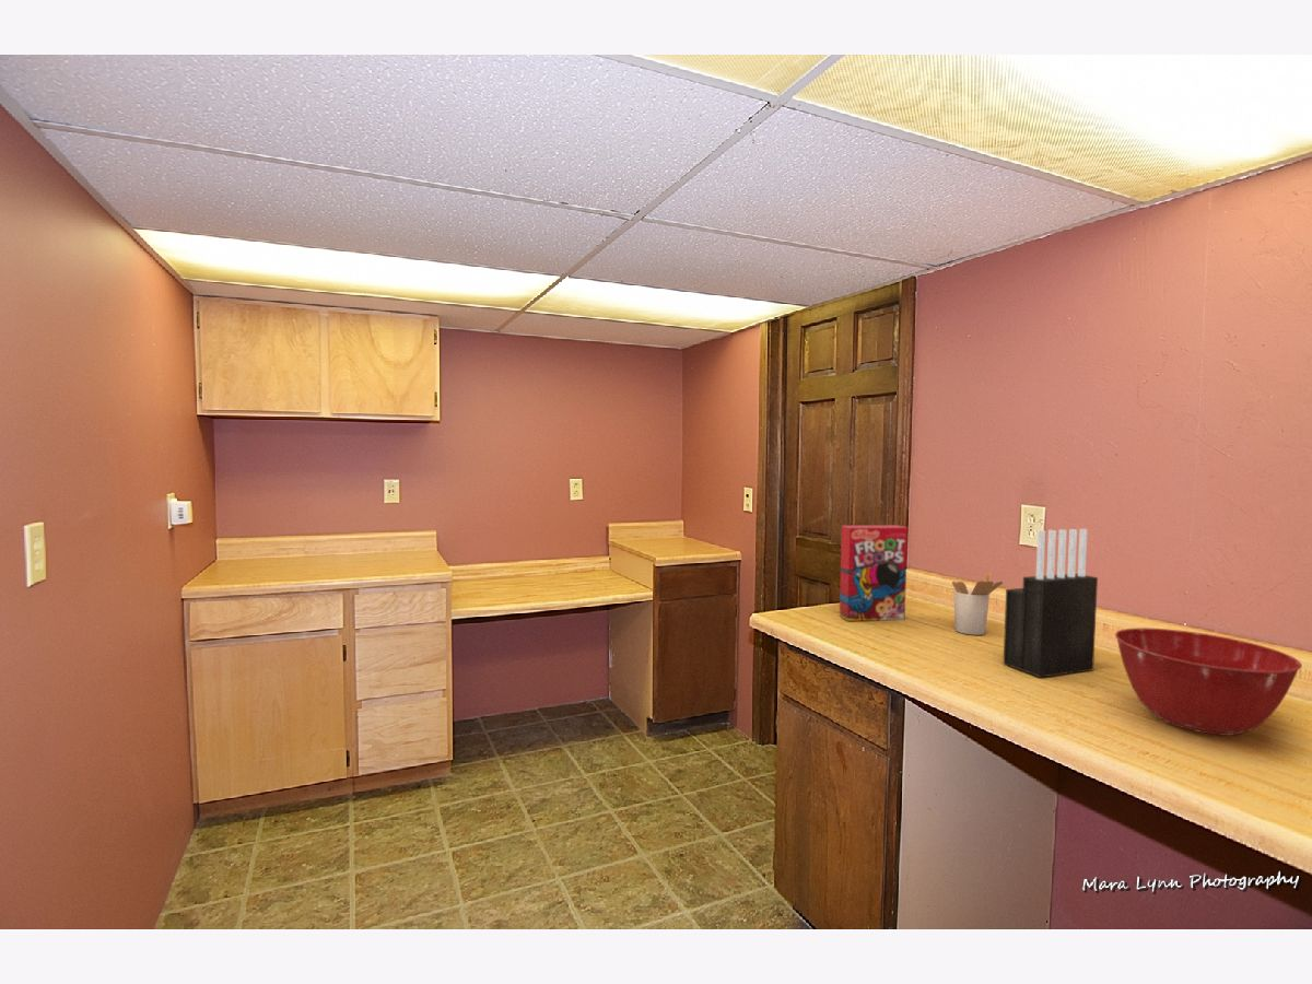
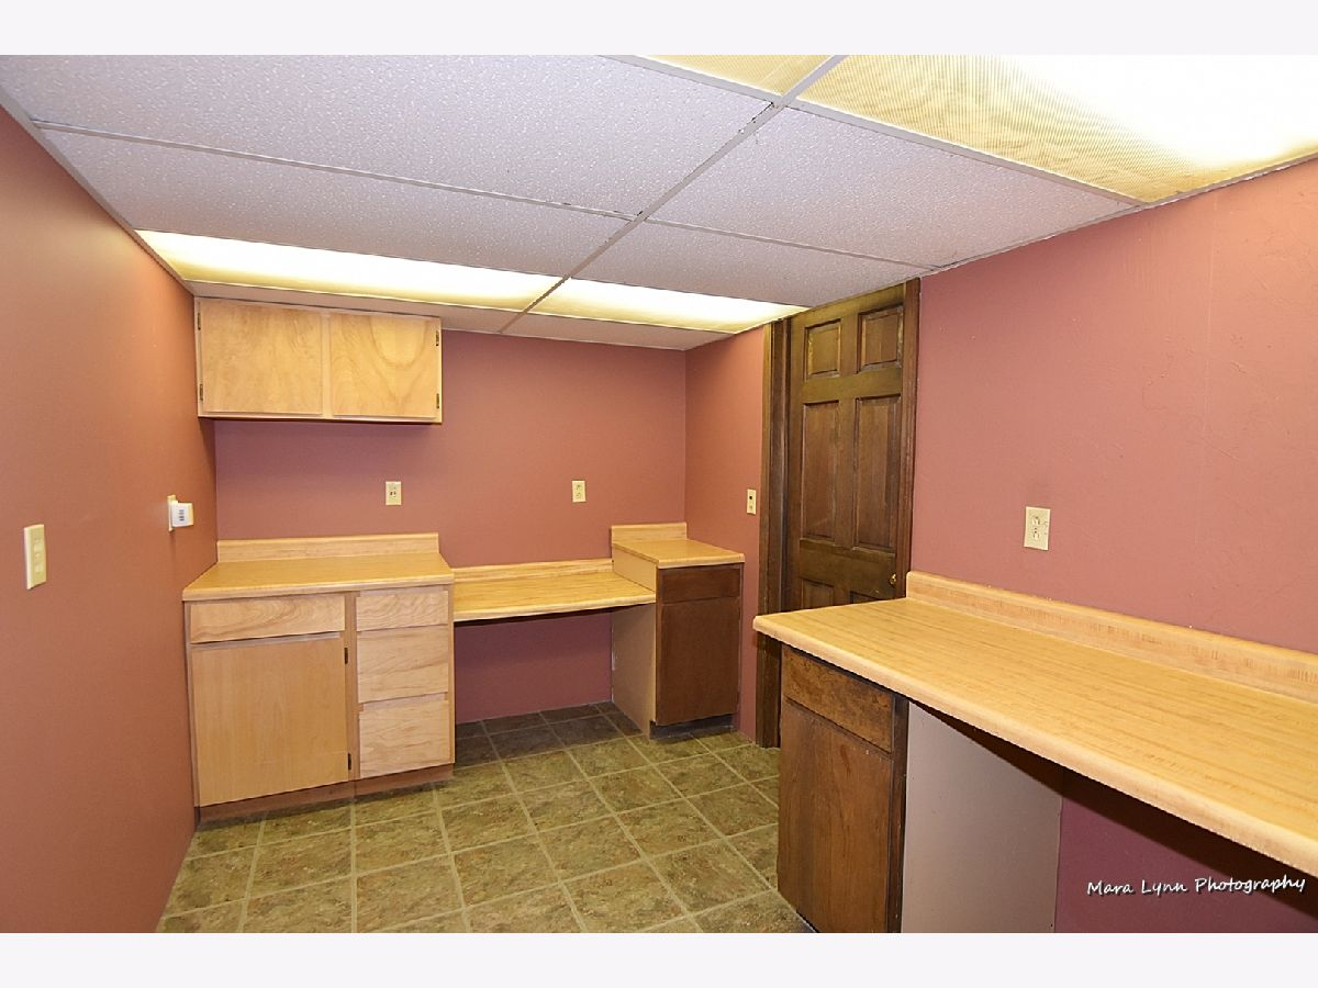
- utensil holder (976, 604)
- knife block (1046, 597)
- cereal box (872, 572)
- mixing bowl (1199, 683)
